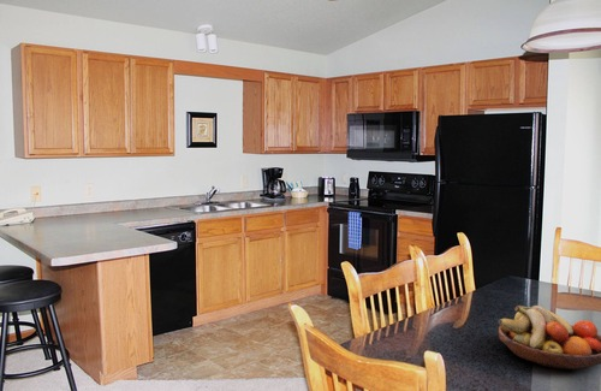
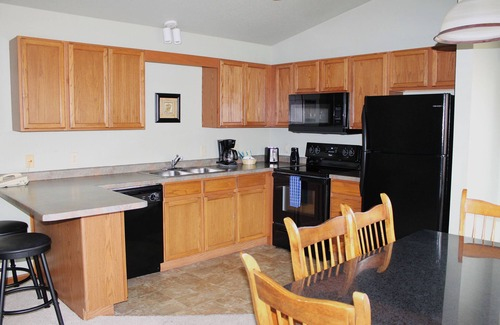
- fruit bowl (552, 332)
